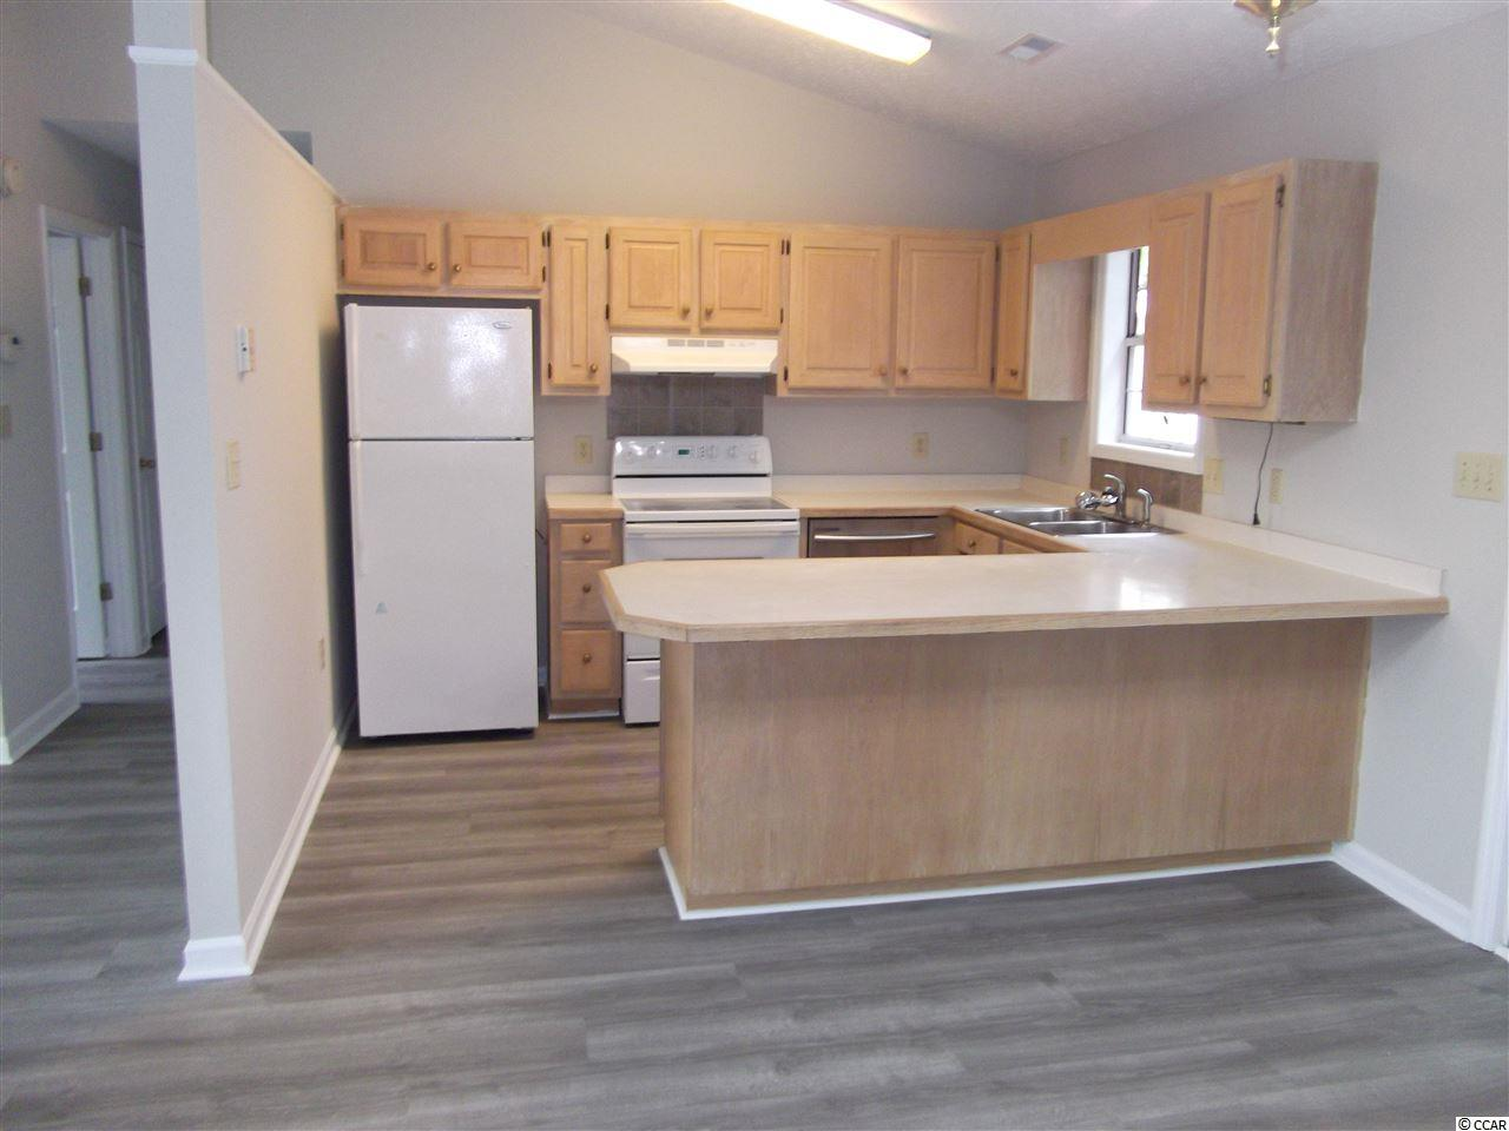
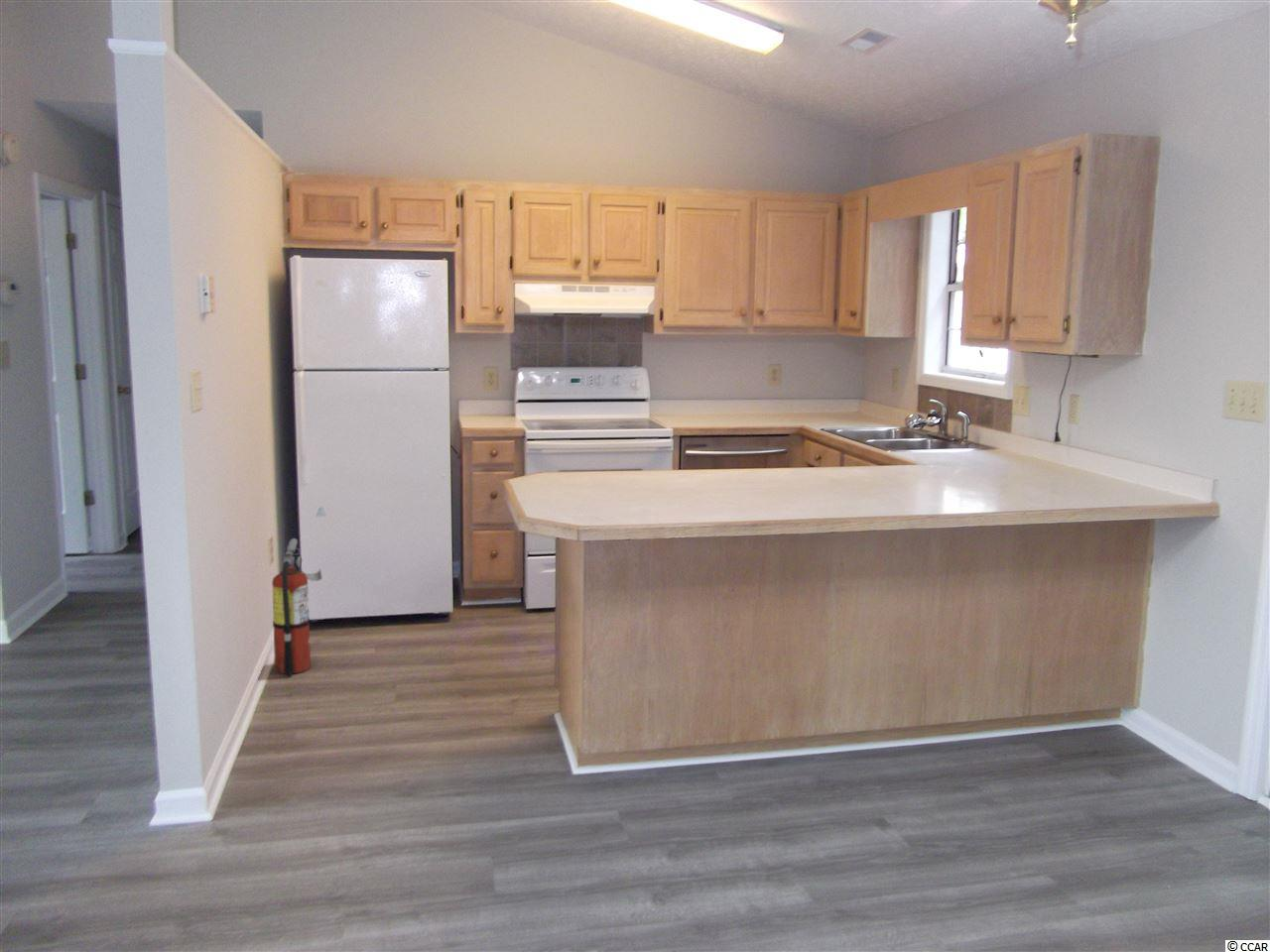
+ fire extinguisher (296, 606)
